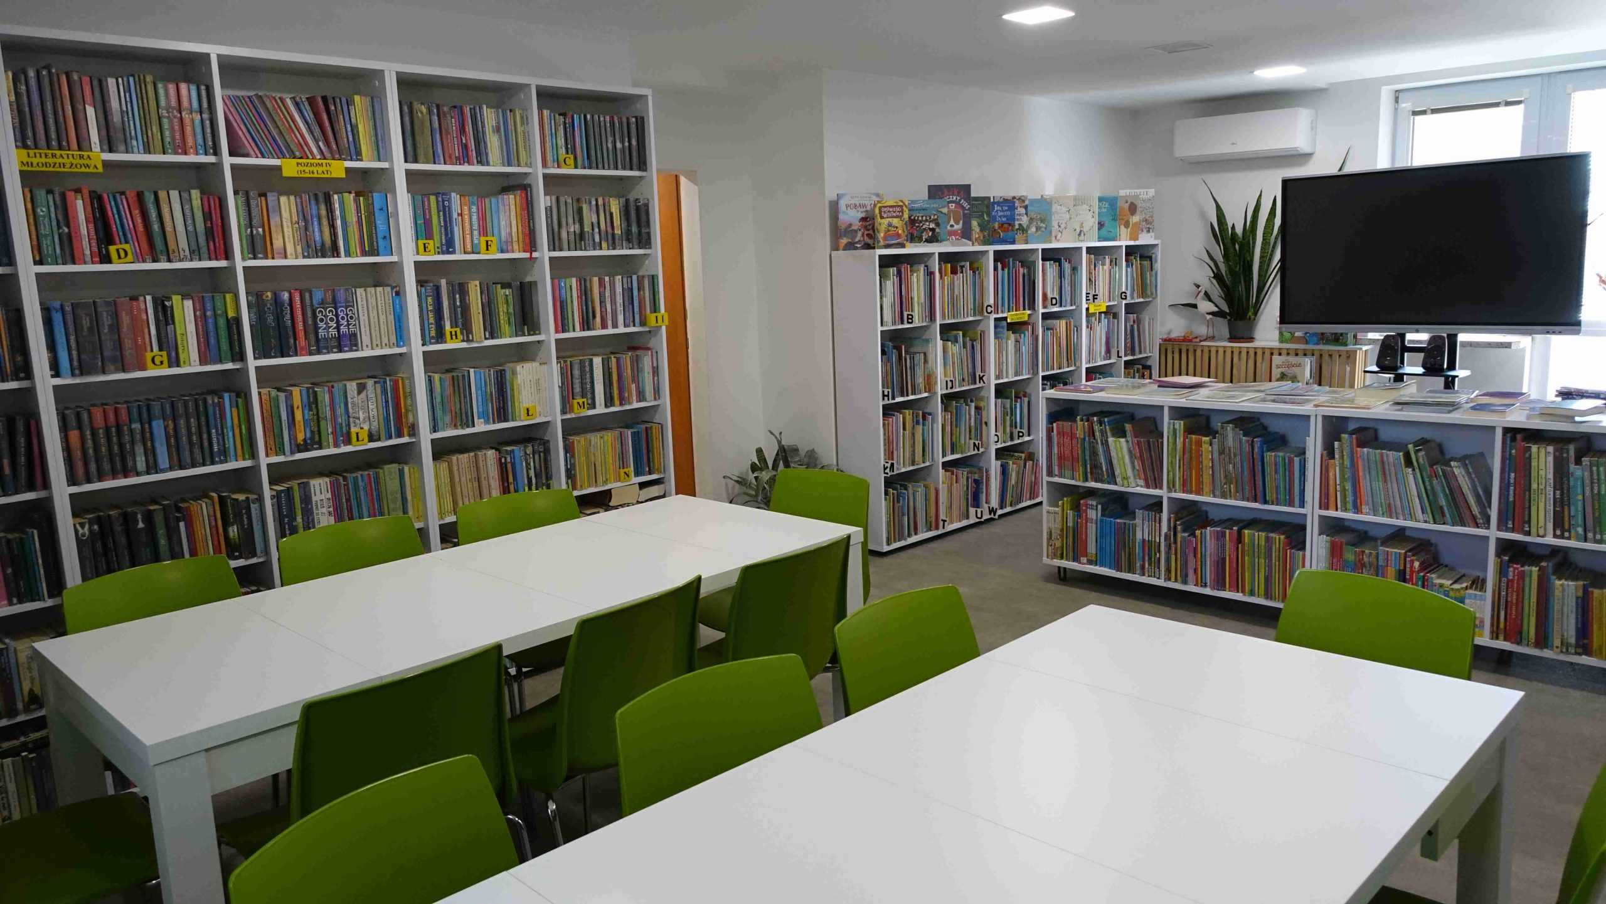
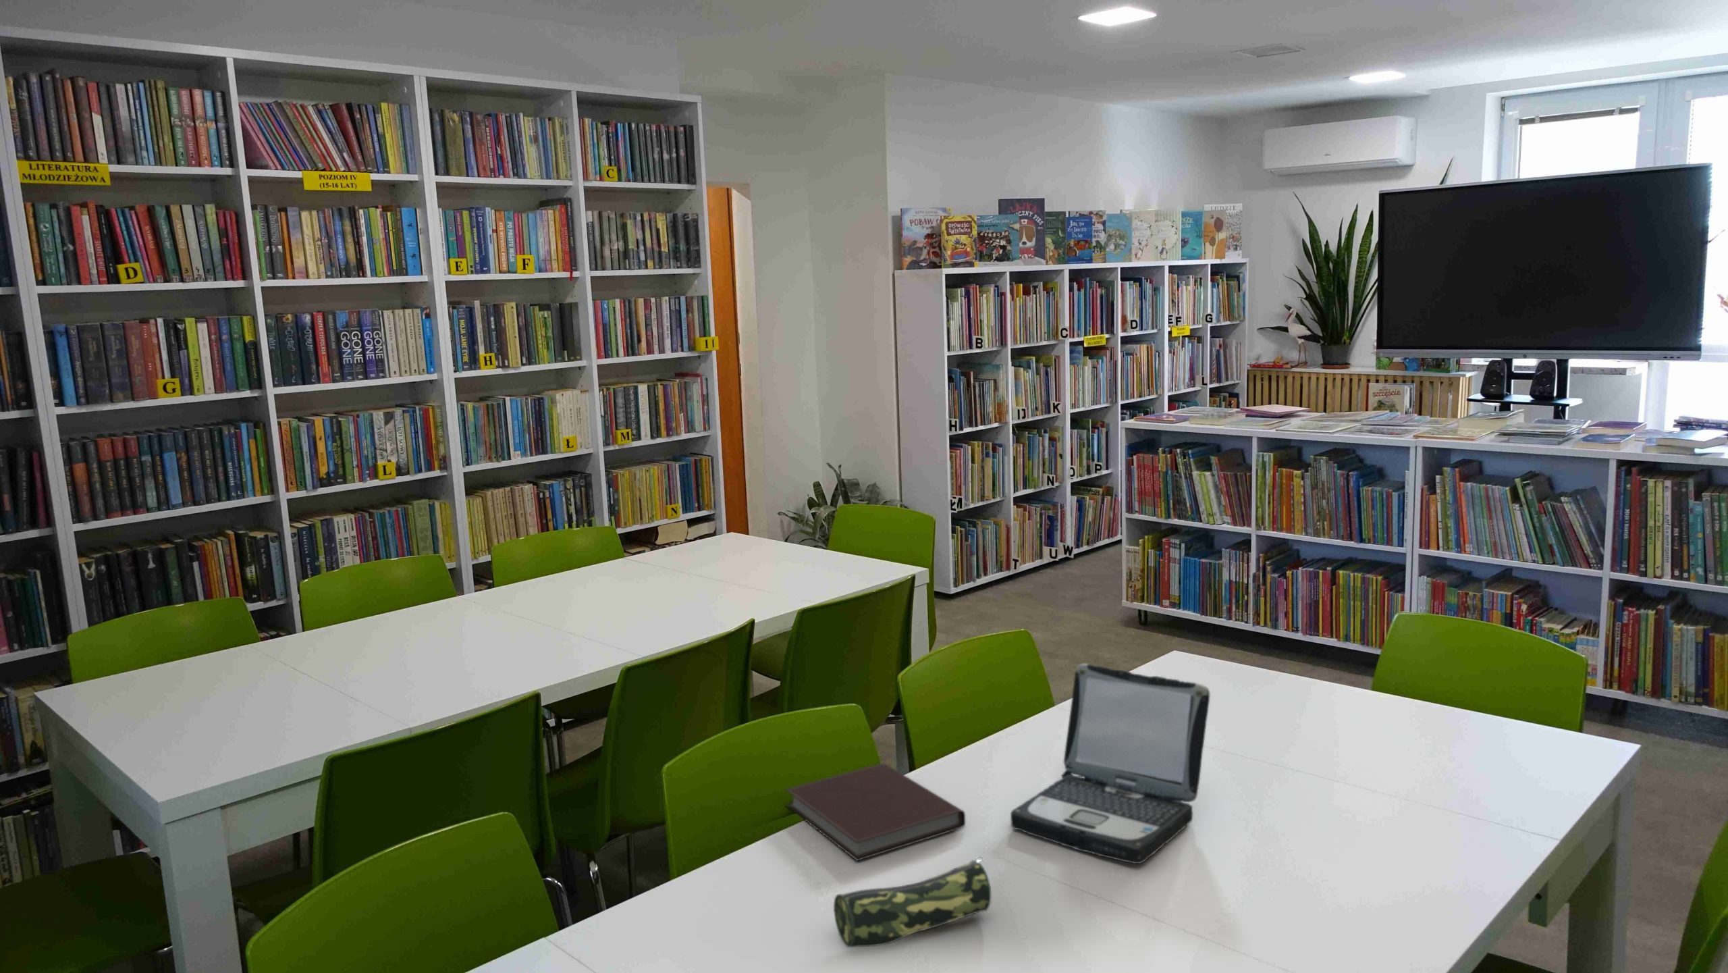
+ notebook (872, 807)
+ pencil case (916, 903)
+ laptop (1108, 755)
